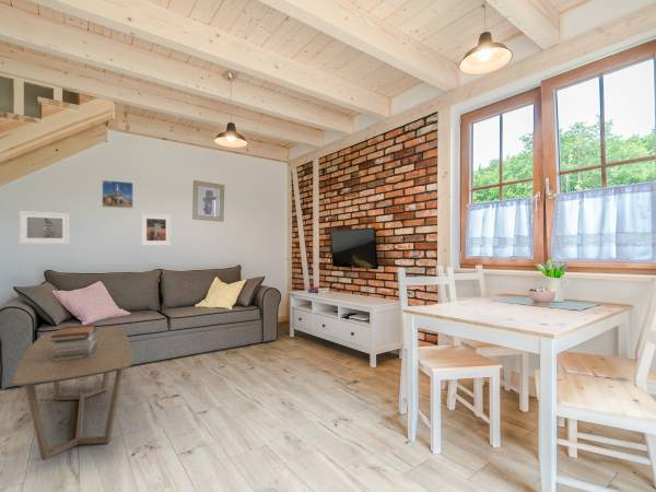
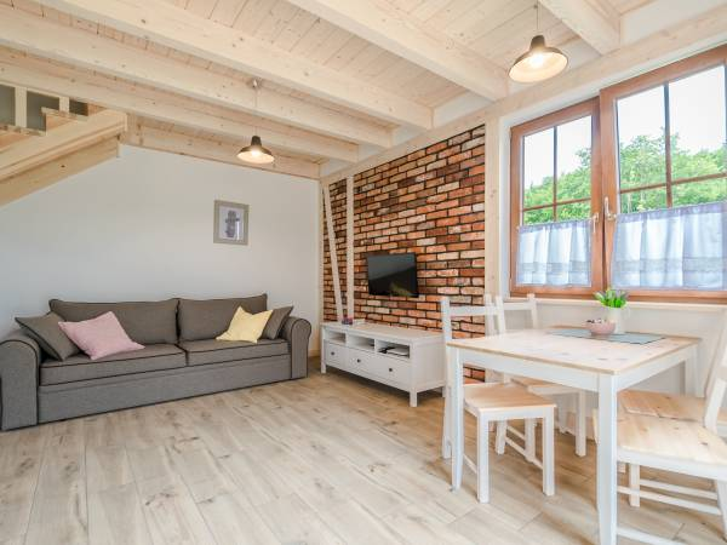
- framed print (45, 227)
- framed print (155, 230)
- coffee table (80, 377)
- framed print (117, 195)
- book stack (75, 341)
